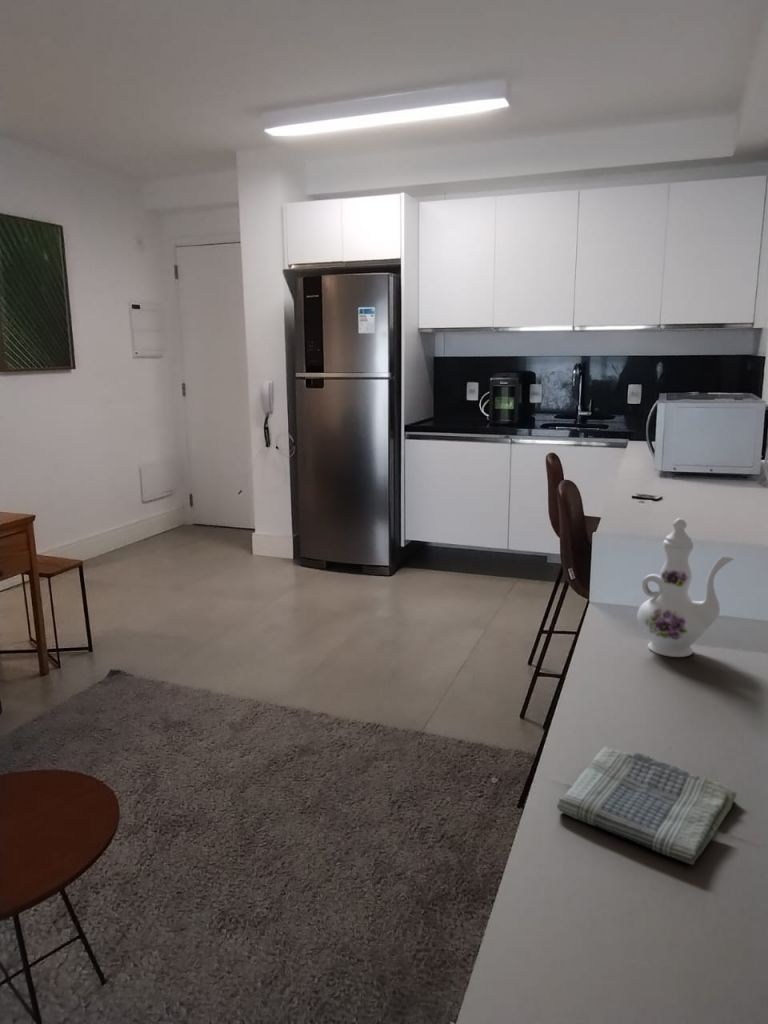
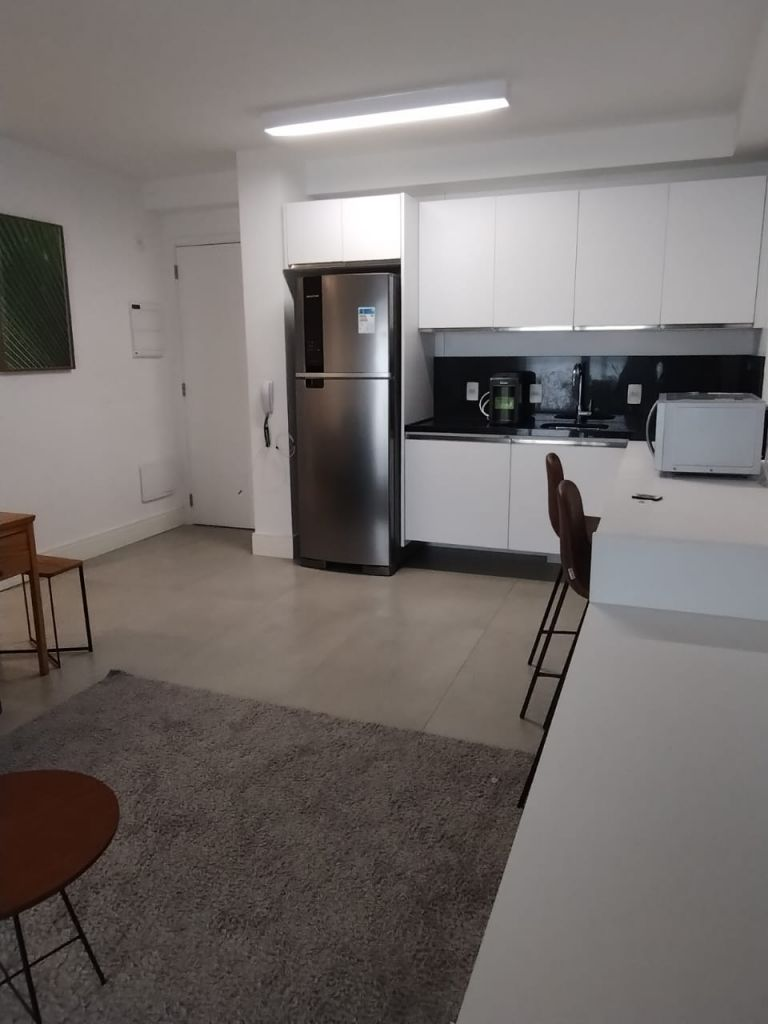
- dish towel (648, 796)
- chinaware (684, 586)
